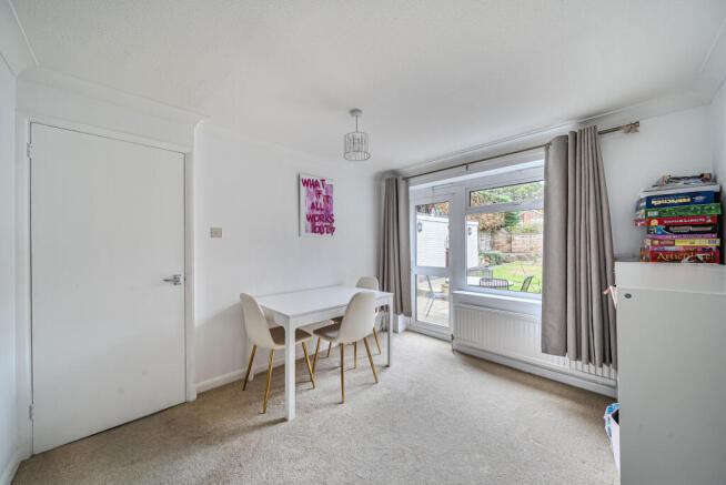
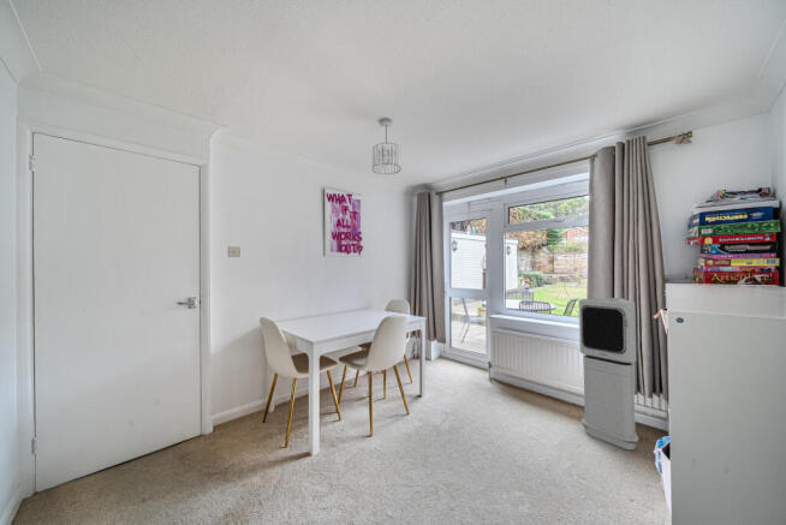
+ air purifier (612, 366)
